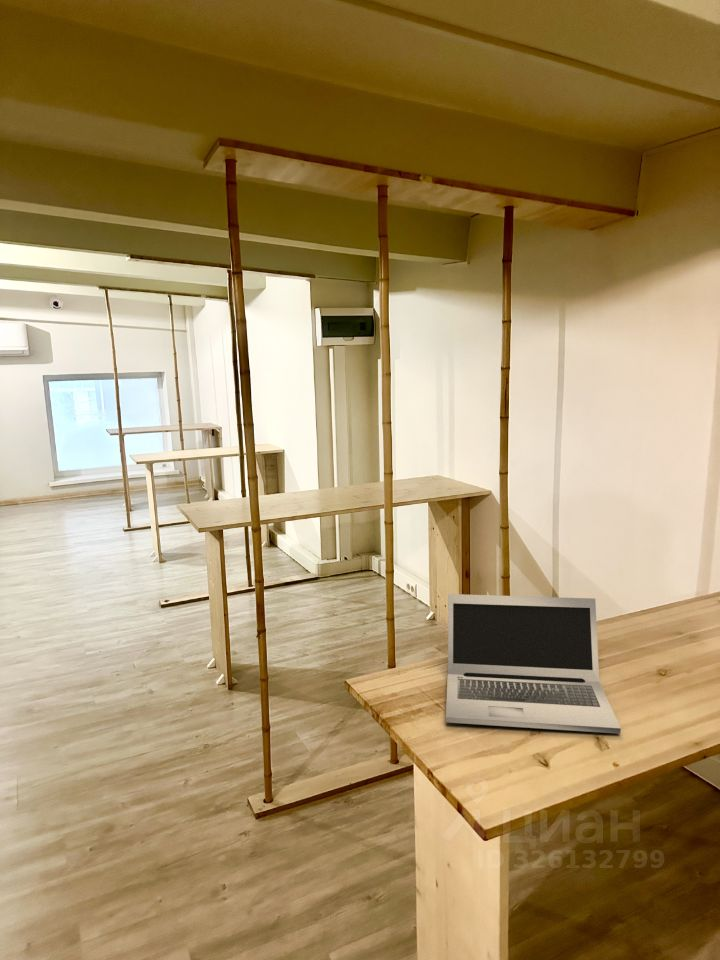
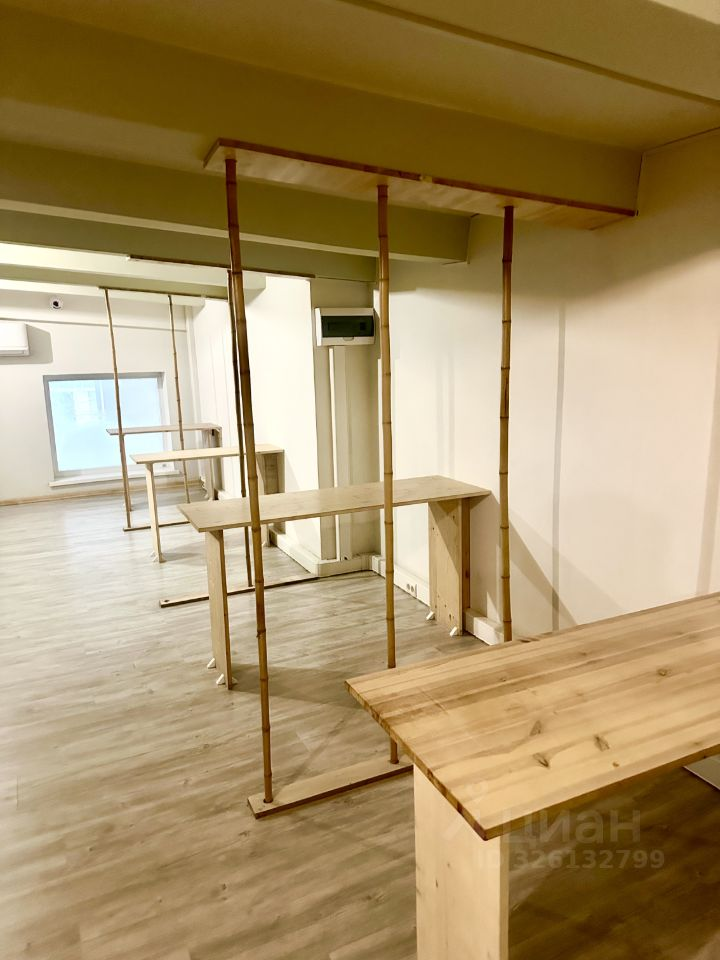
- laptop (525, 657)
